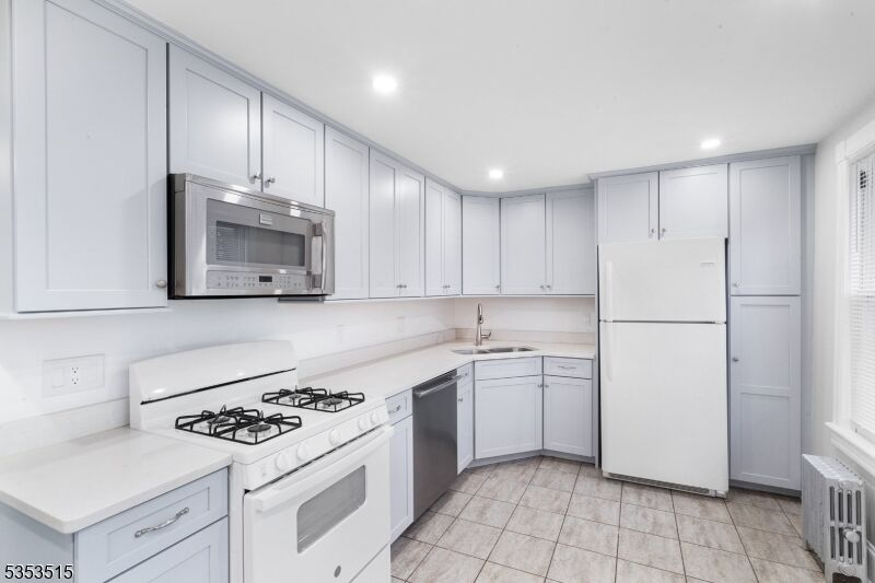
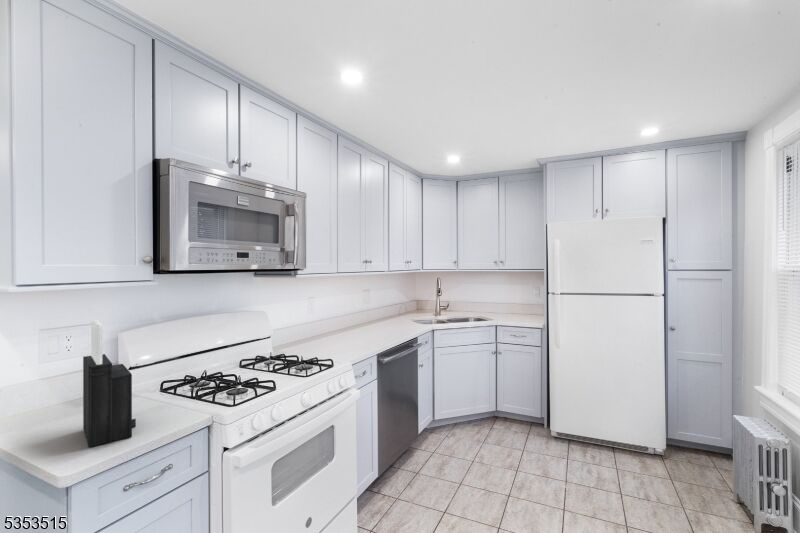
+ knife block (111, 376)
